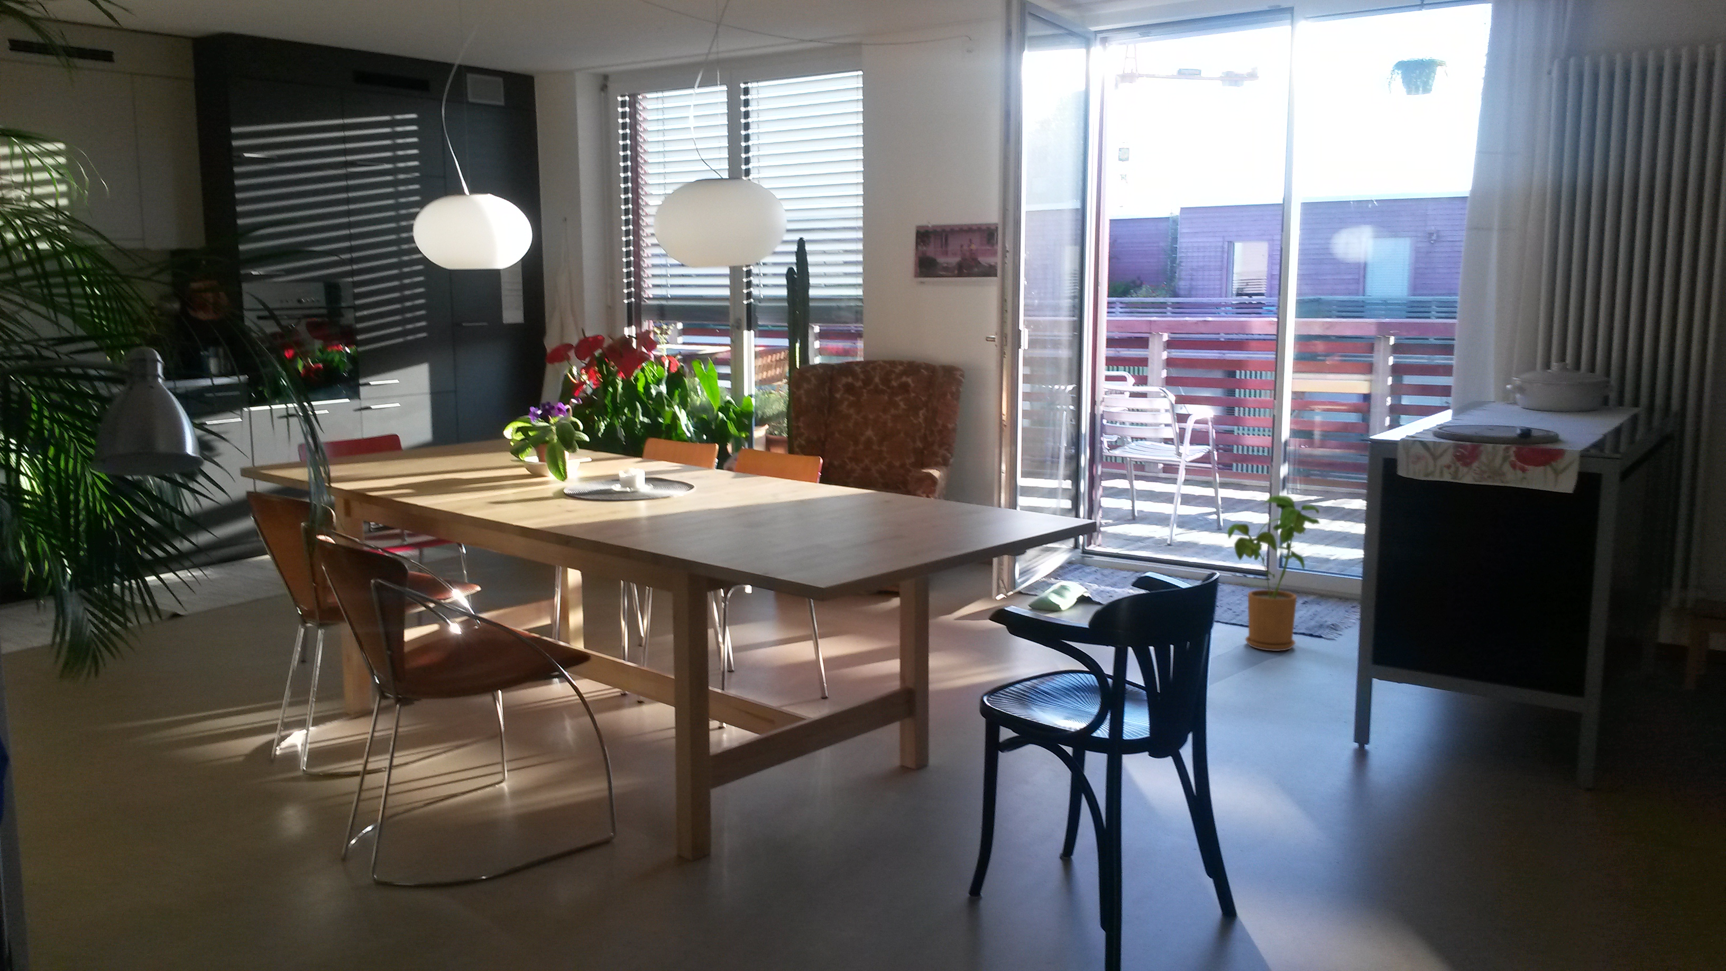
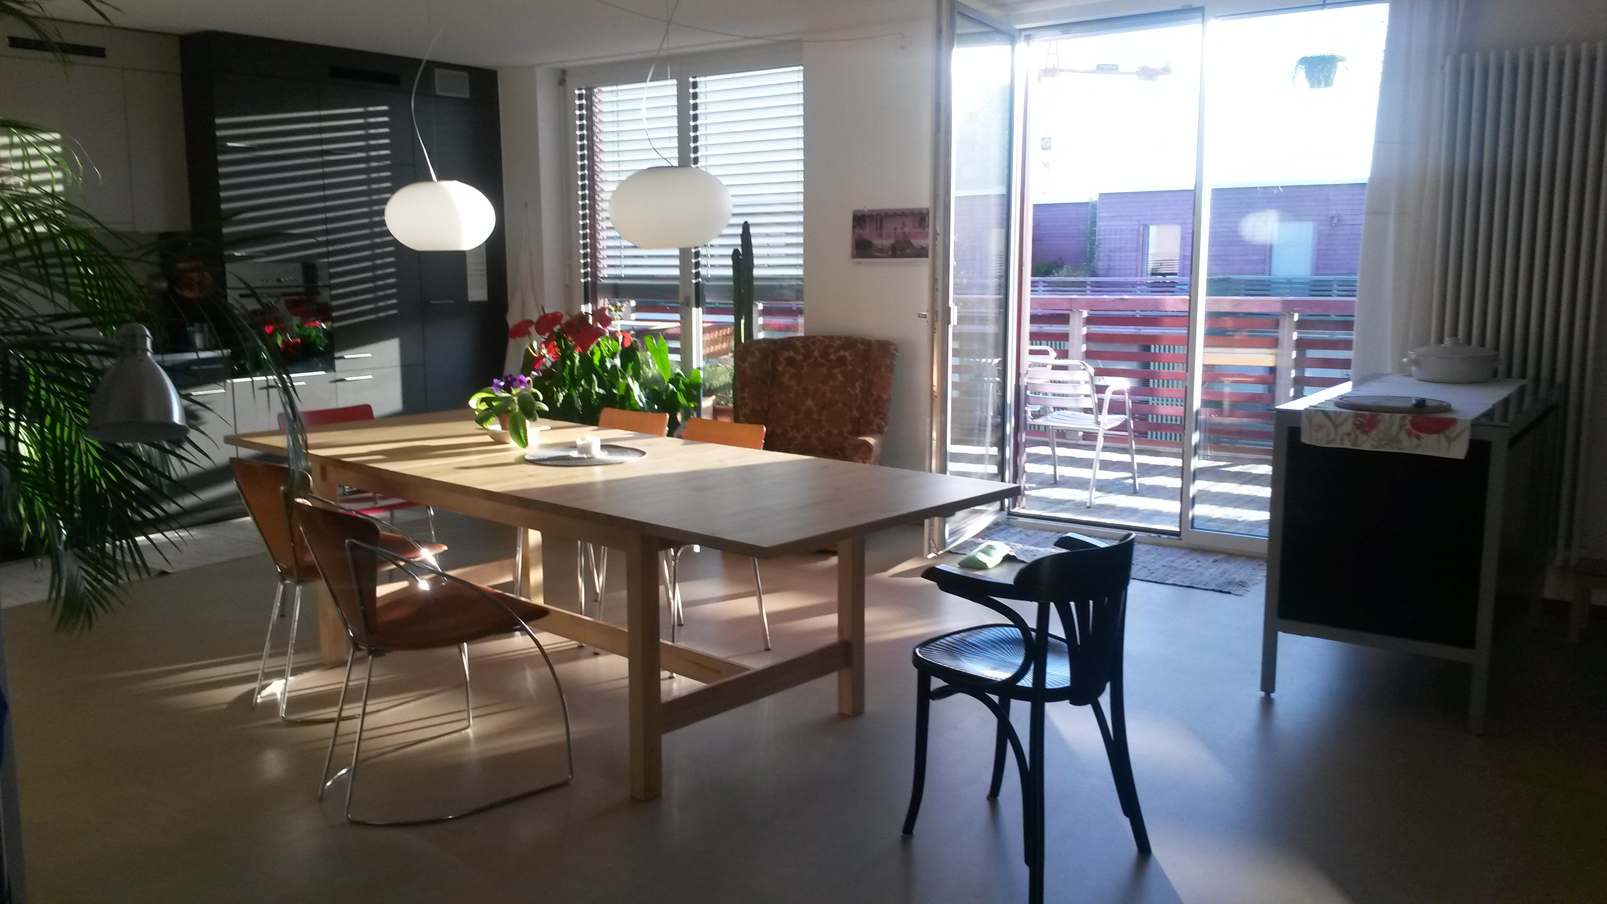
- house plant (1268, 571)
